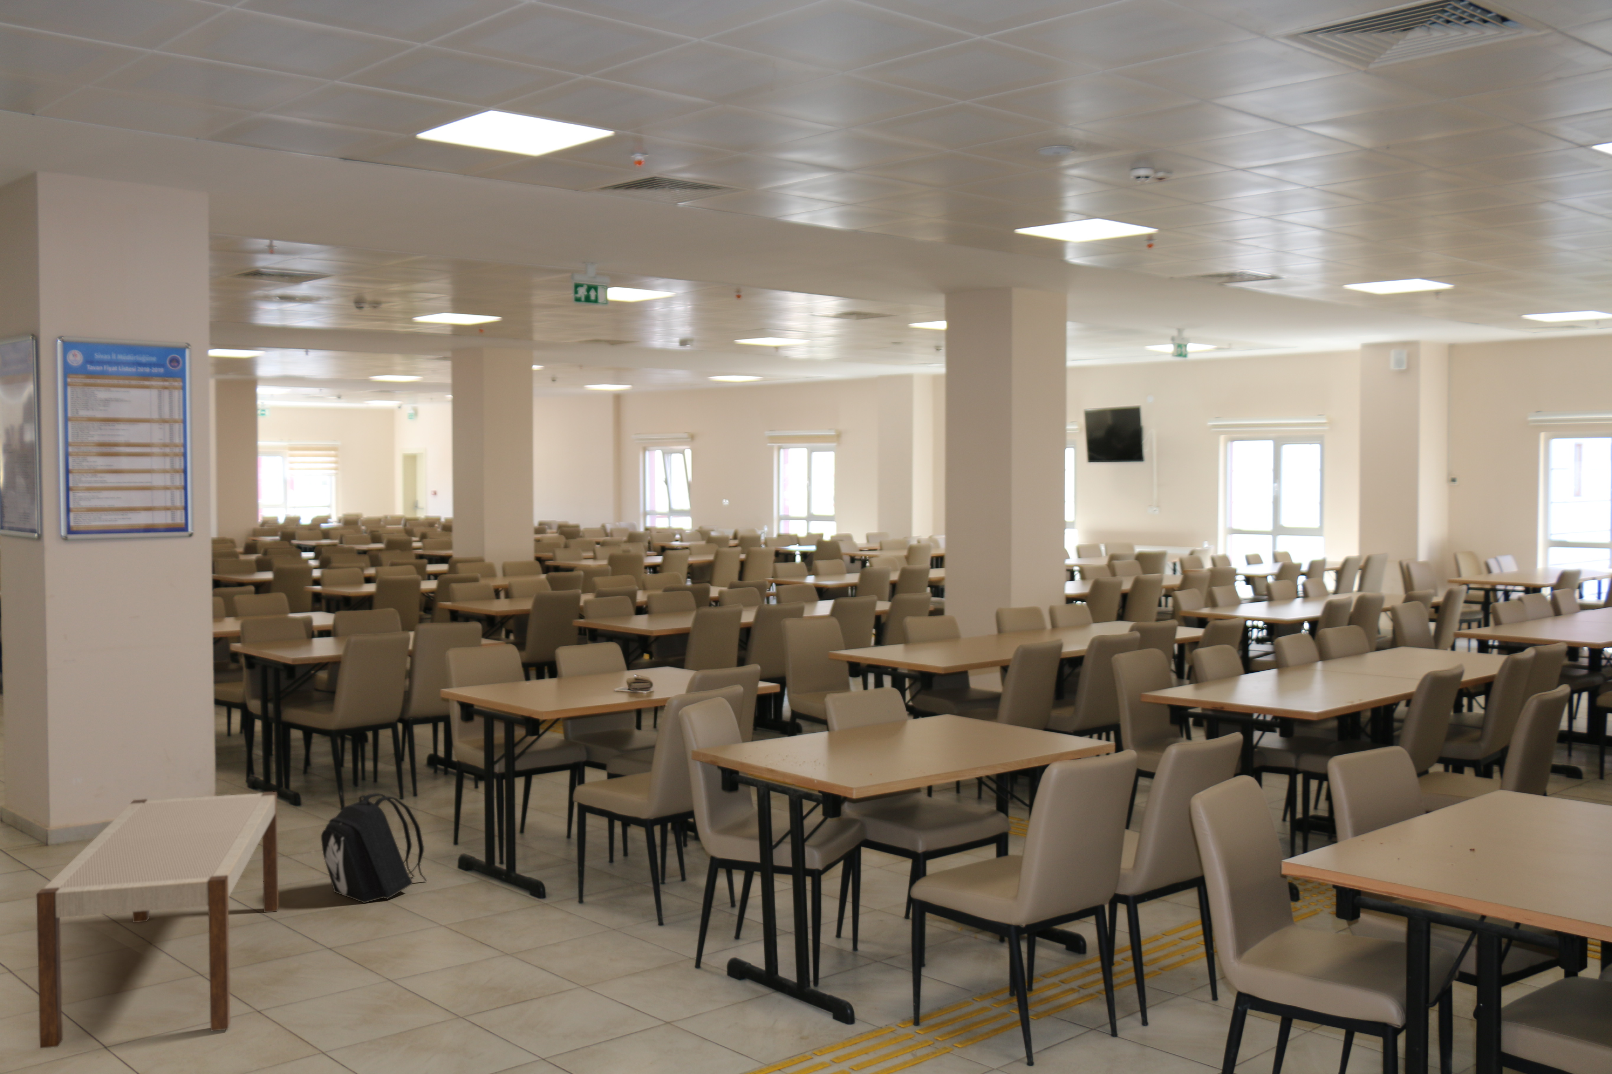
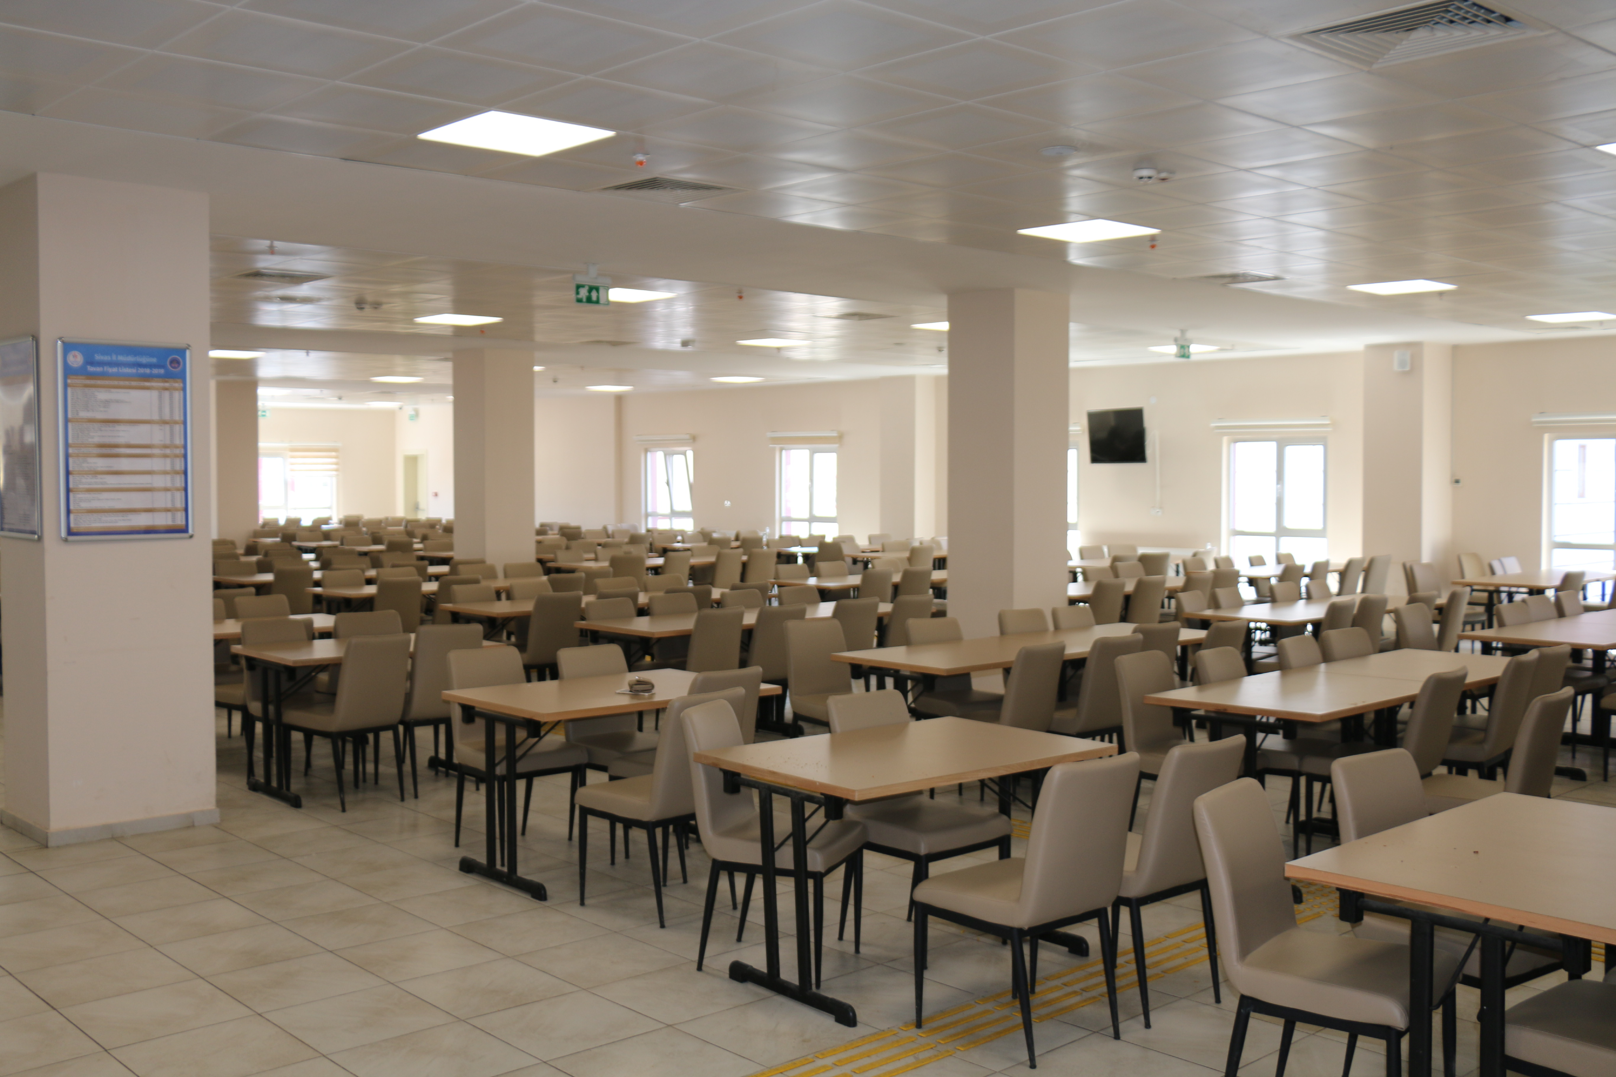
- bench (175, 901)
- backpack (375, 841)
